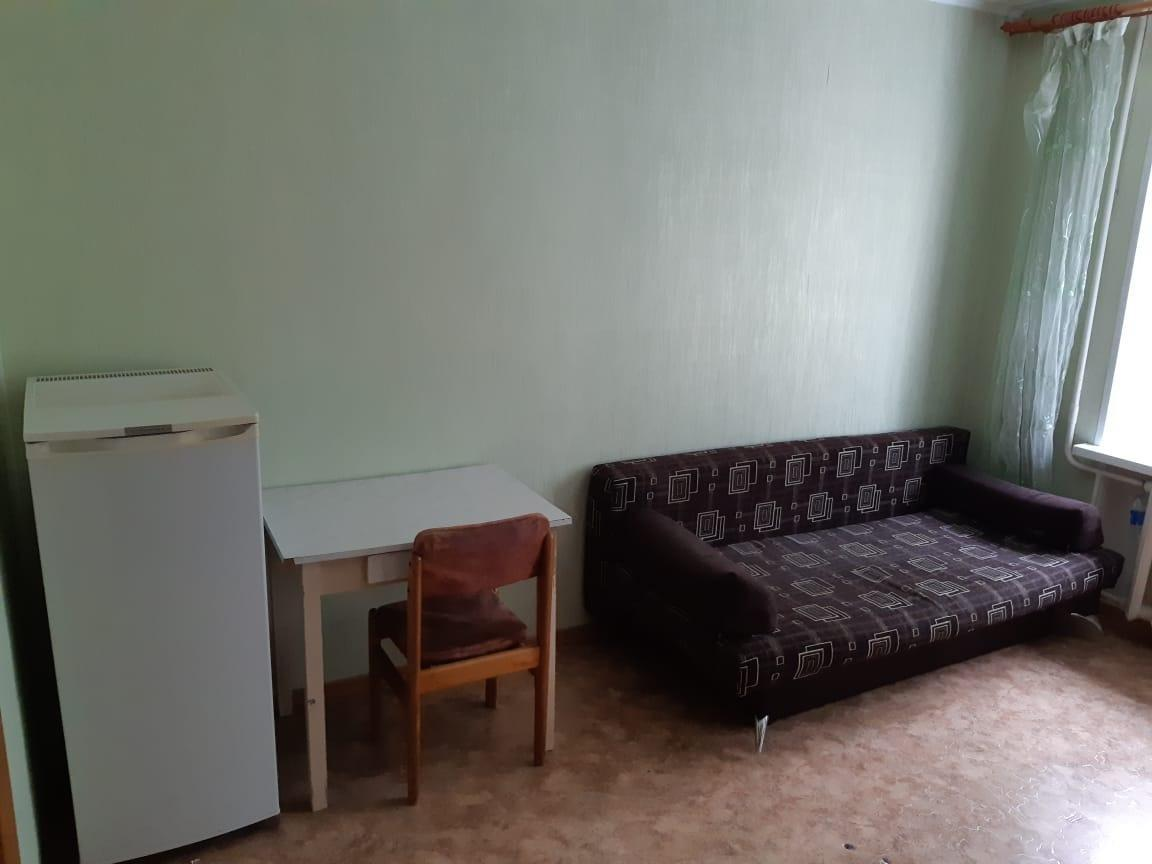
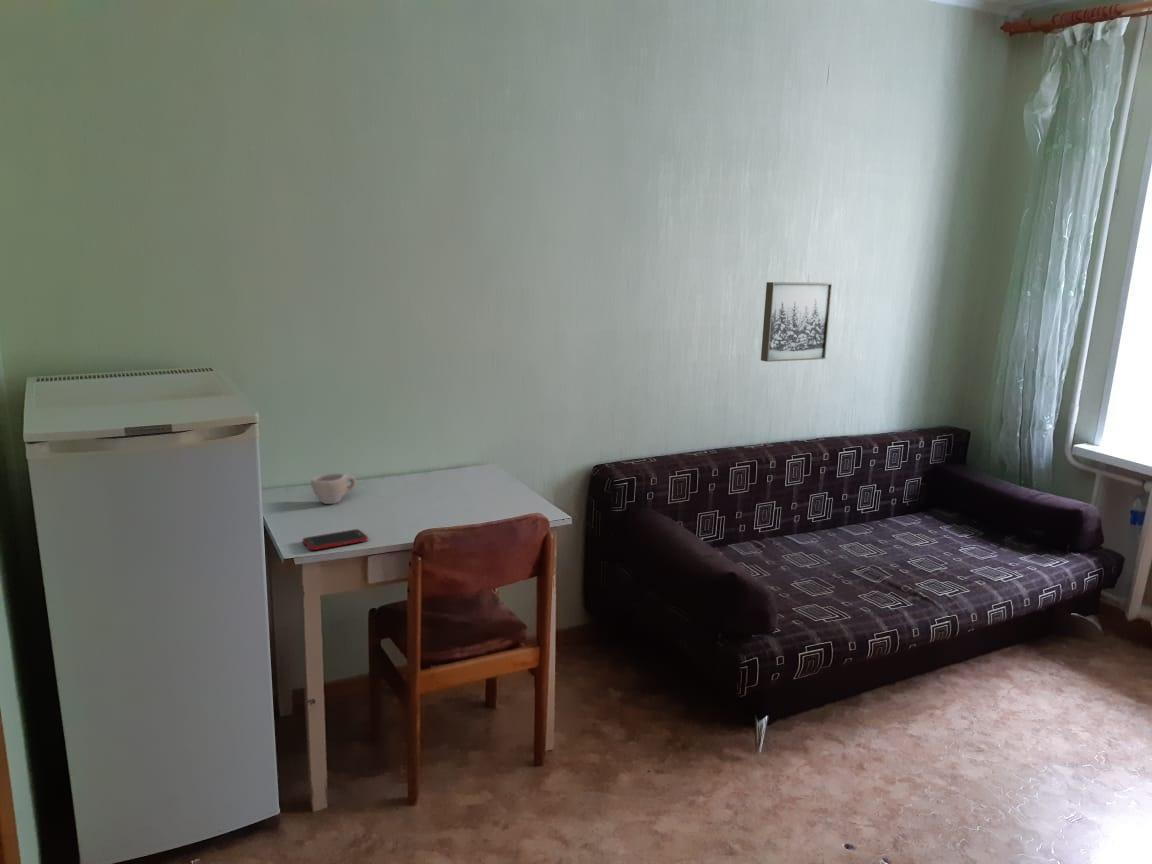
+ cup (333, 488)
+ wall art (796, 321)
+ cell phone (335, 539)
